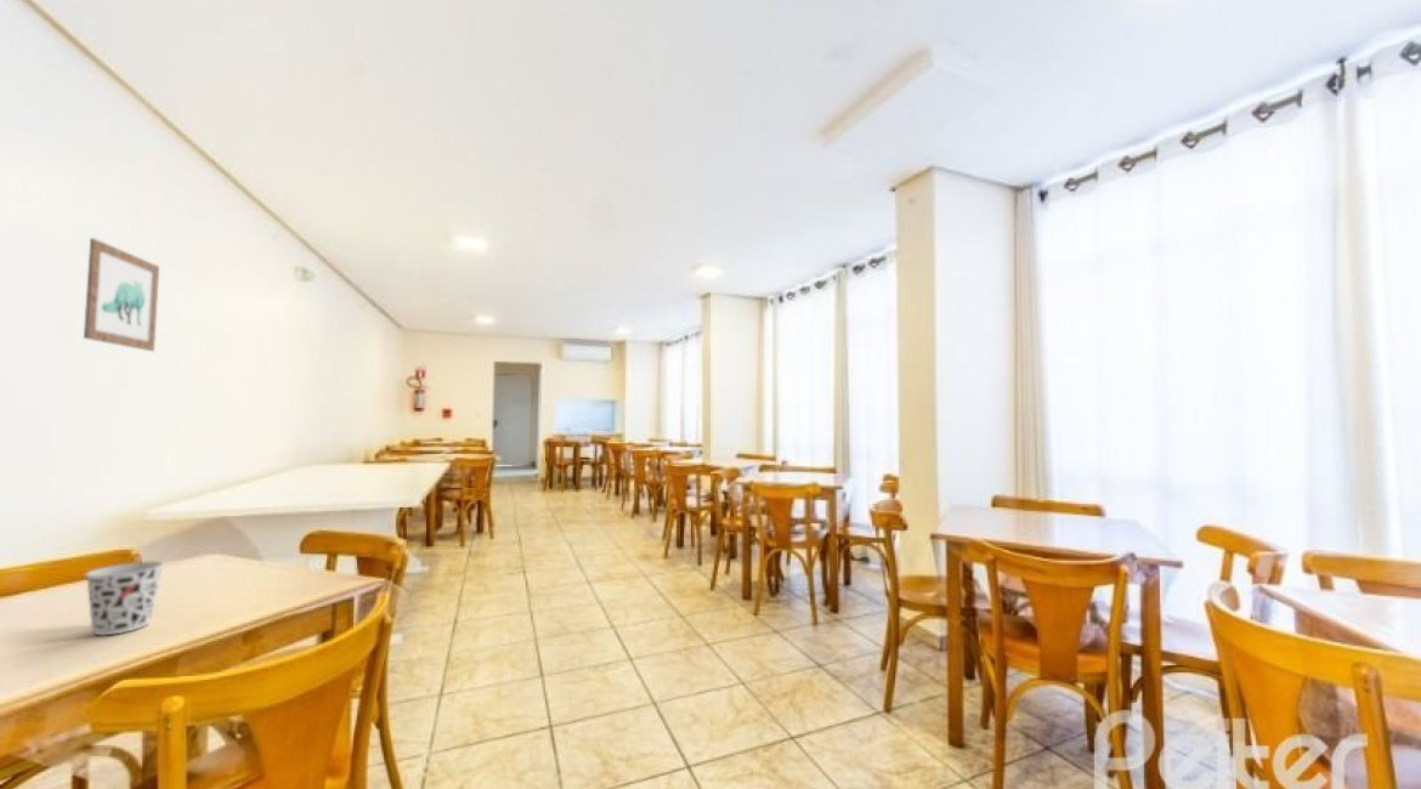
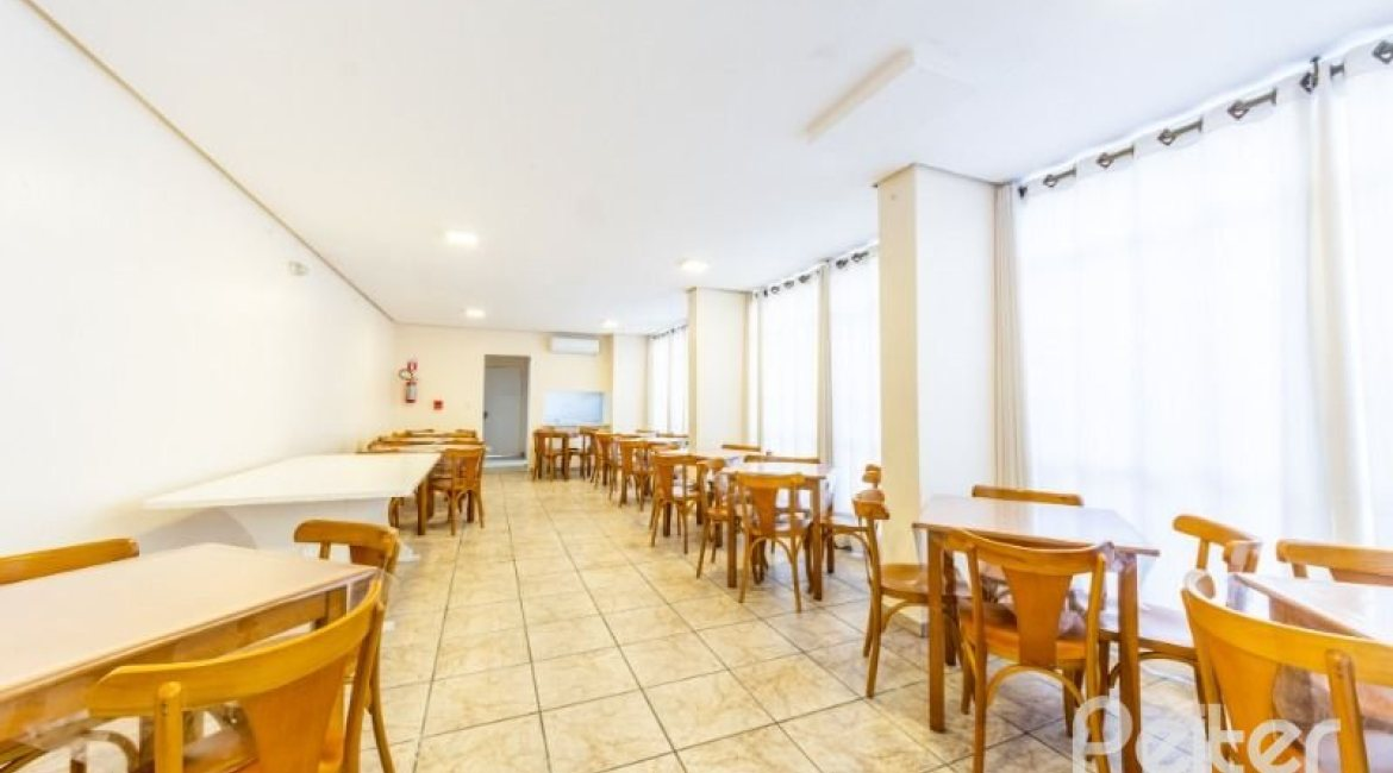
- cup (124, 597)
- wall art (124, 299)
